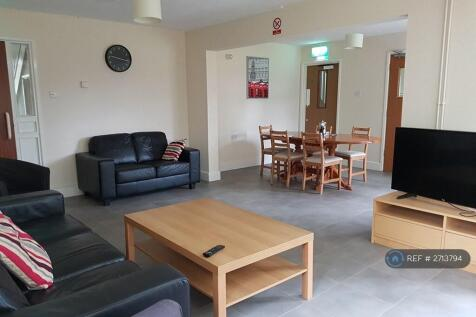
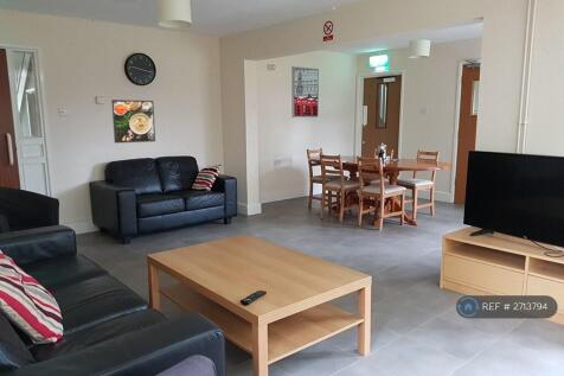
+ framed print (134, 121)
